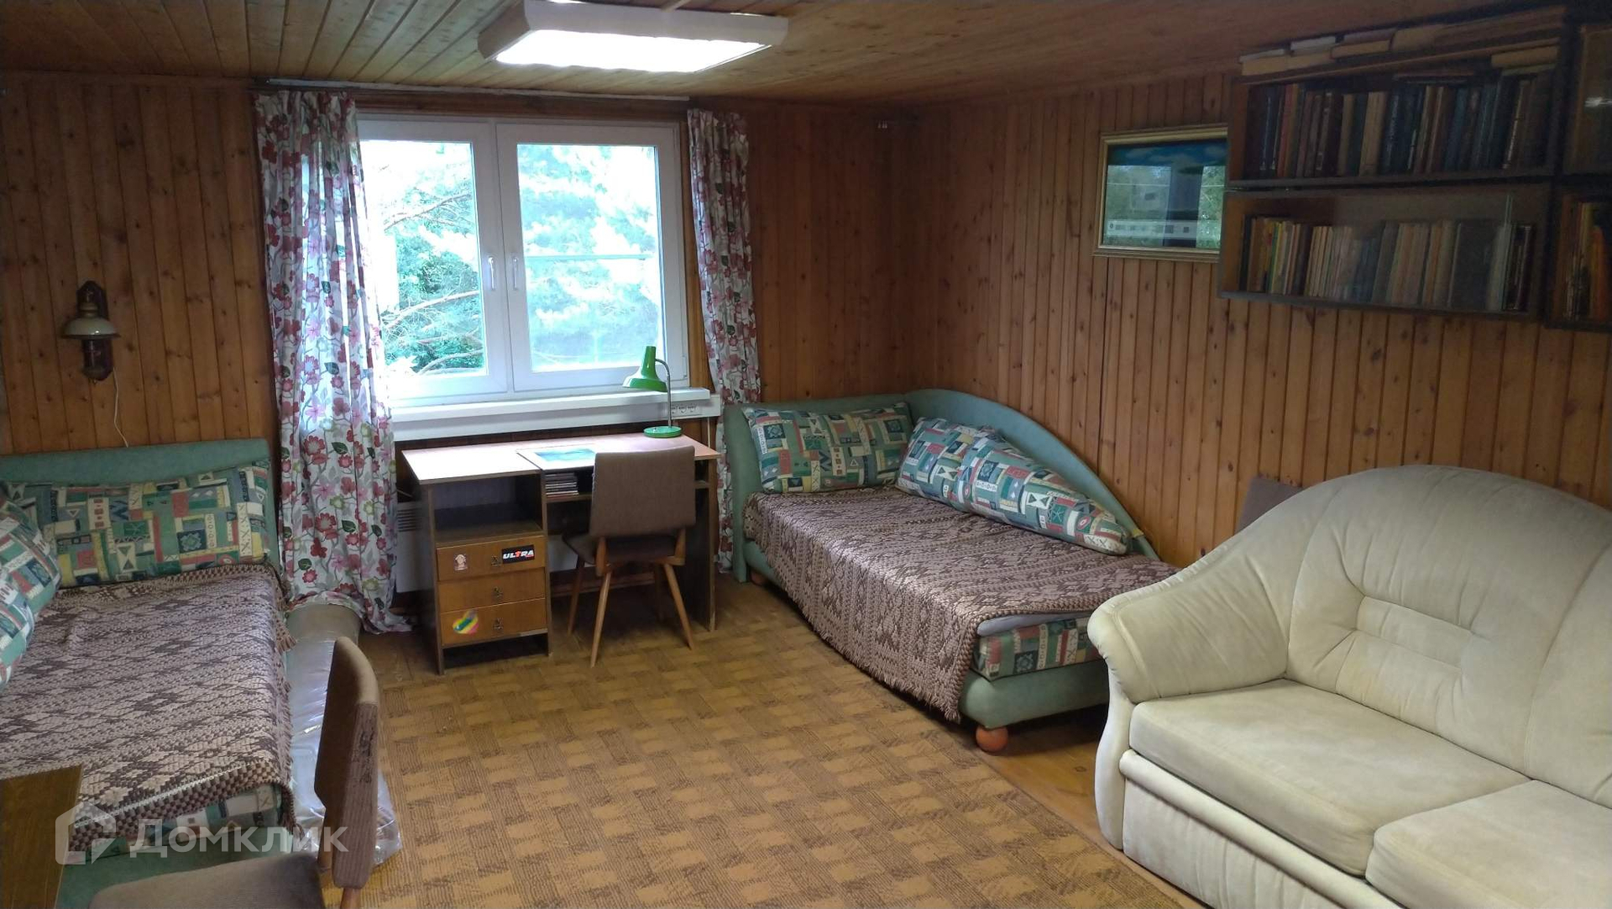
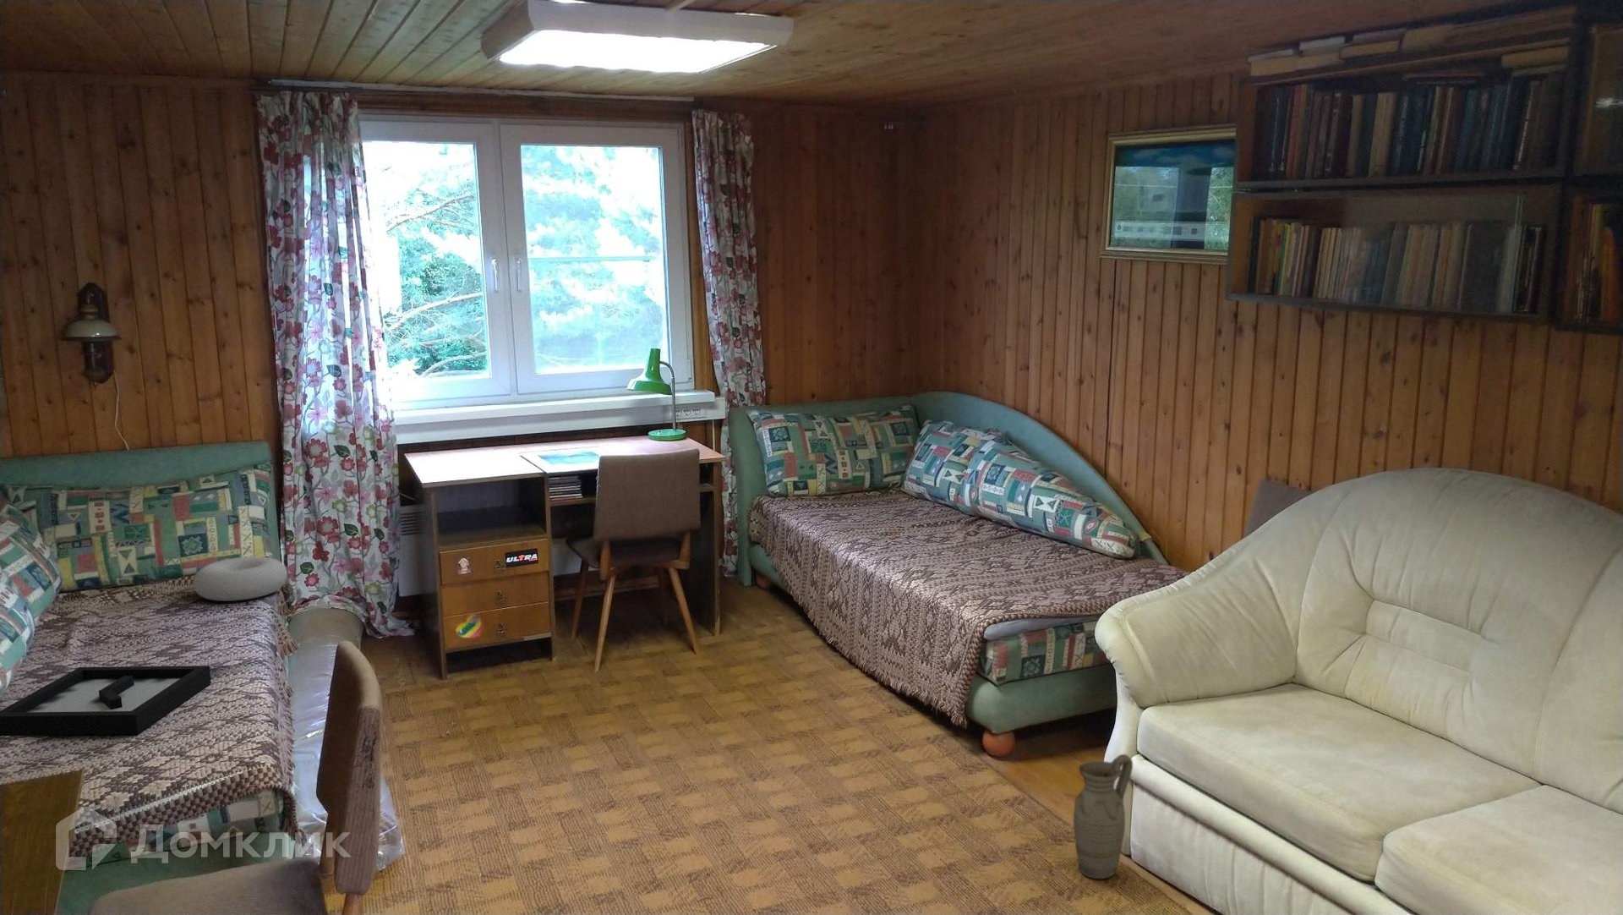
+ decorative tray (107, 699)
+ ceramic jug (1104, 814)
+ cushion (241, 577)
